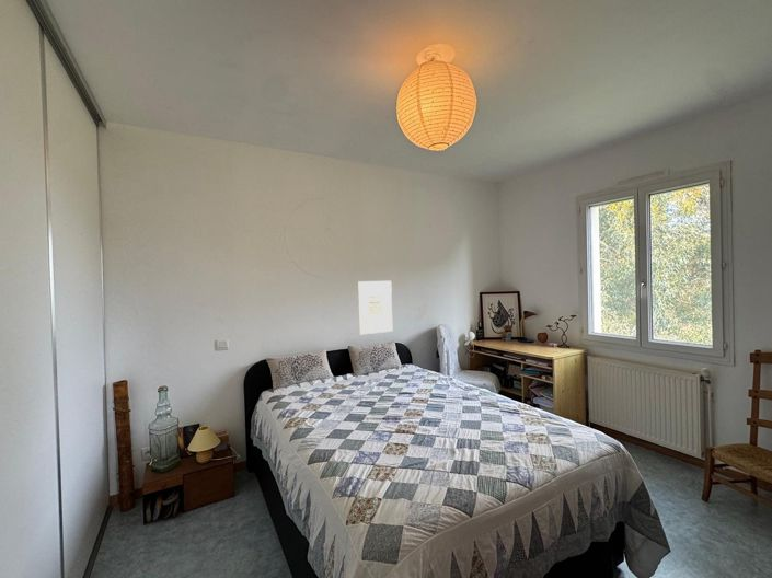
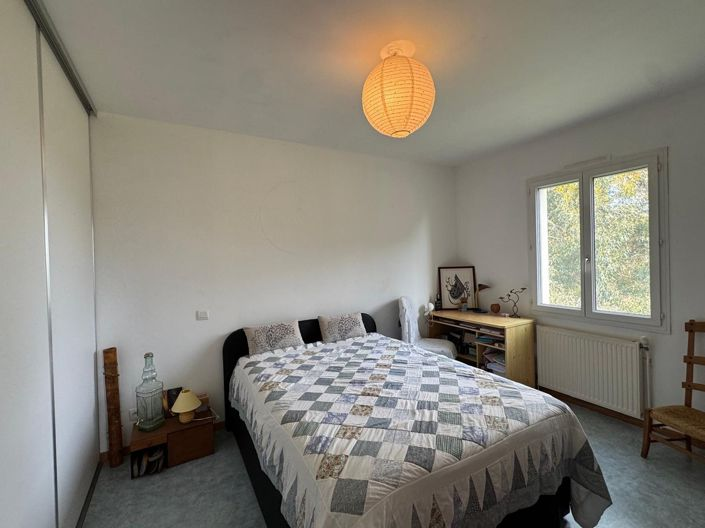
- wall art (376, 307)
